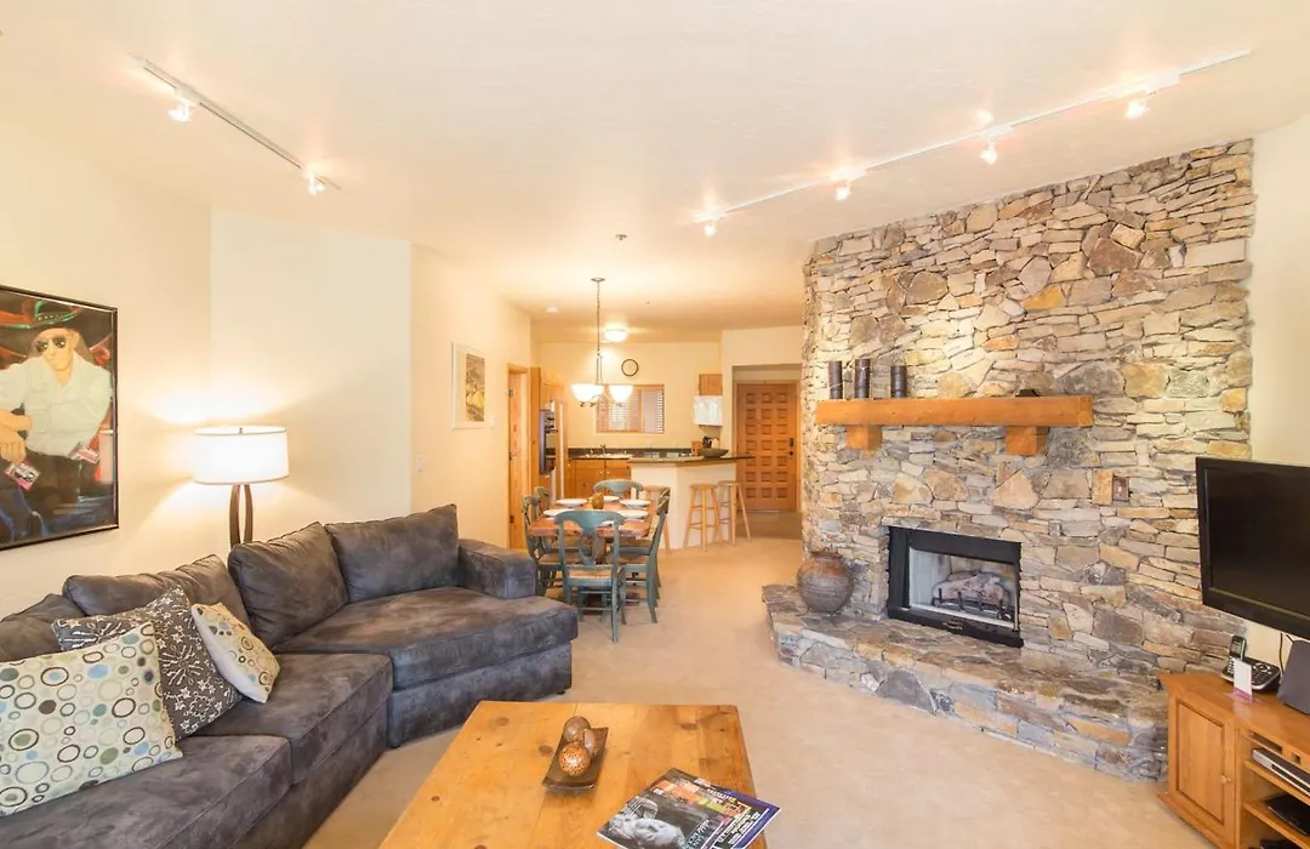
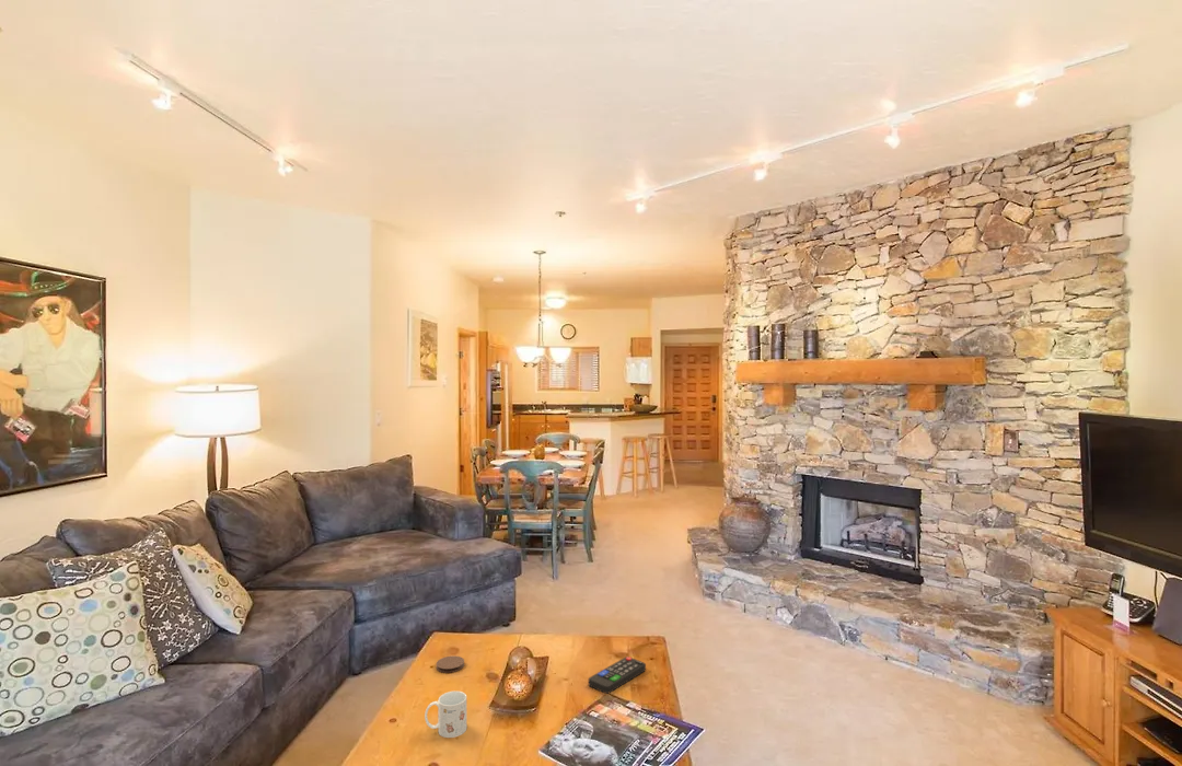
+ coaster (450, 663)
+ mug (445, 715)
+ remote control (617, 673)
